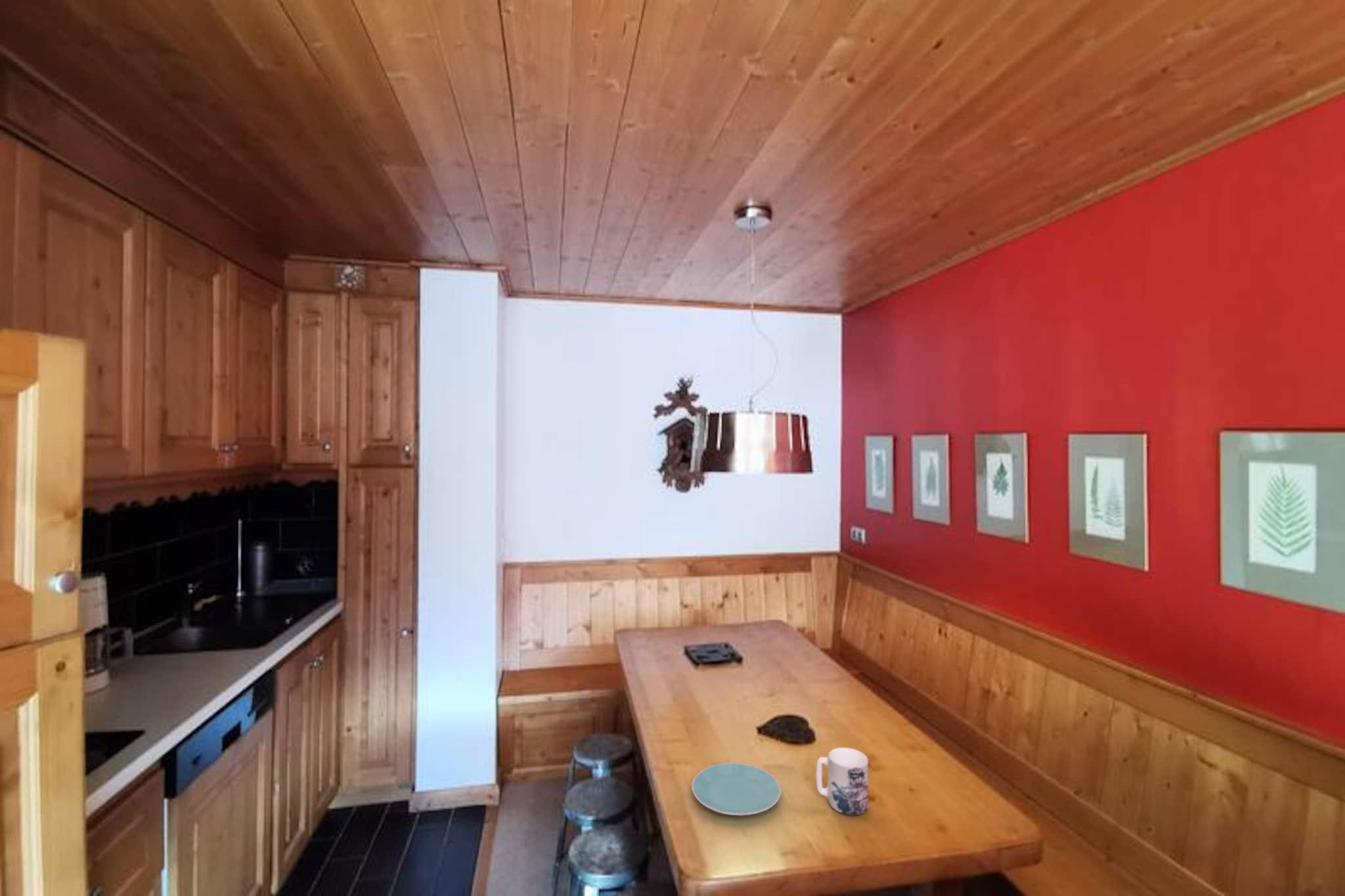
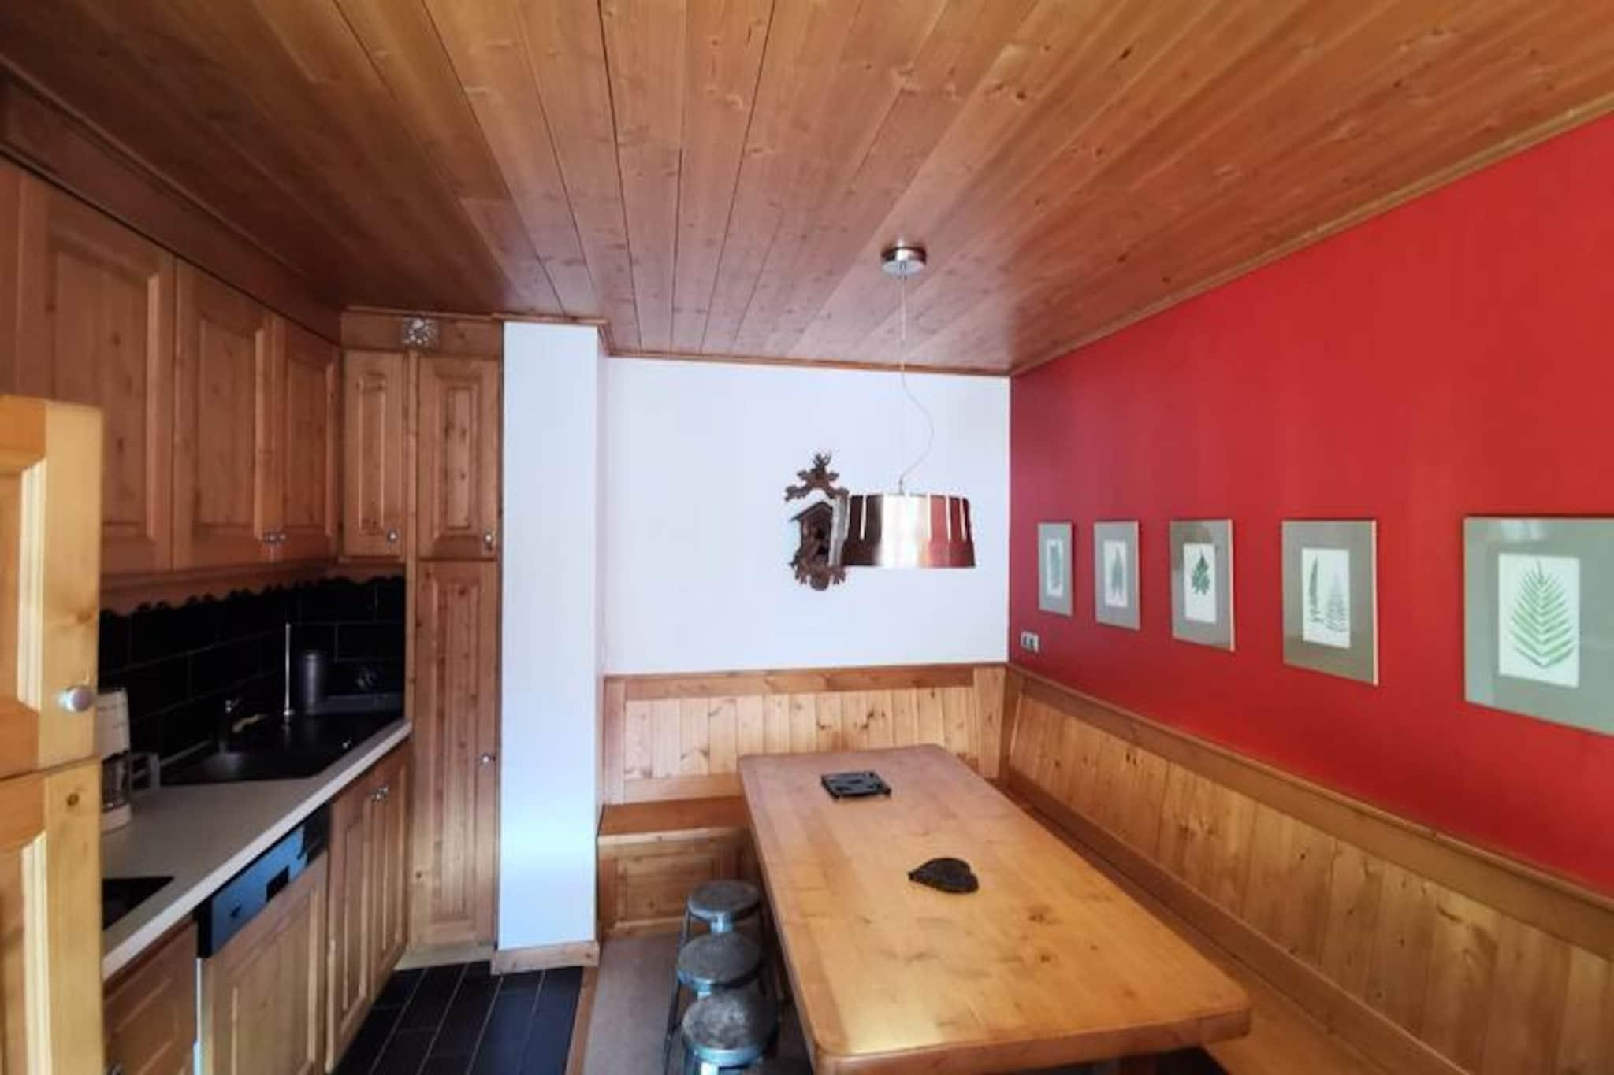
- mug (843, 782)
- plate (736, 791)
